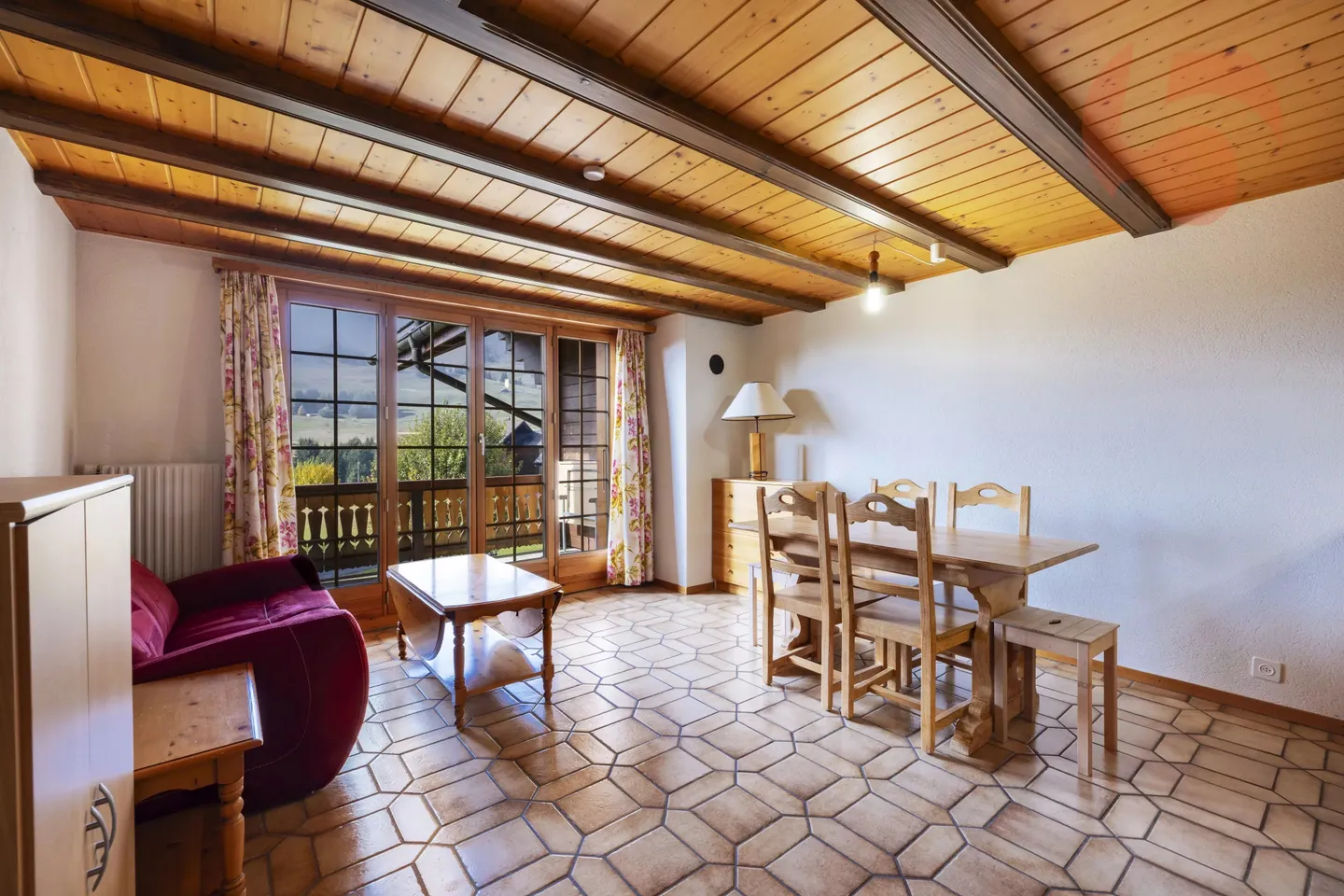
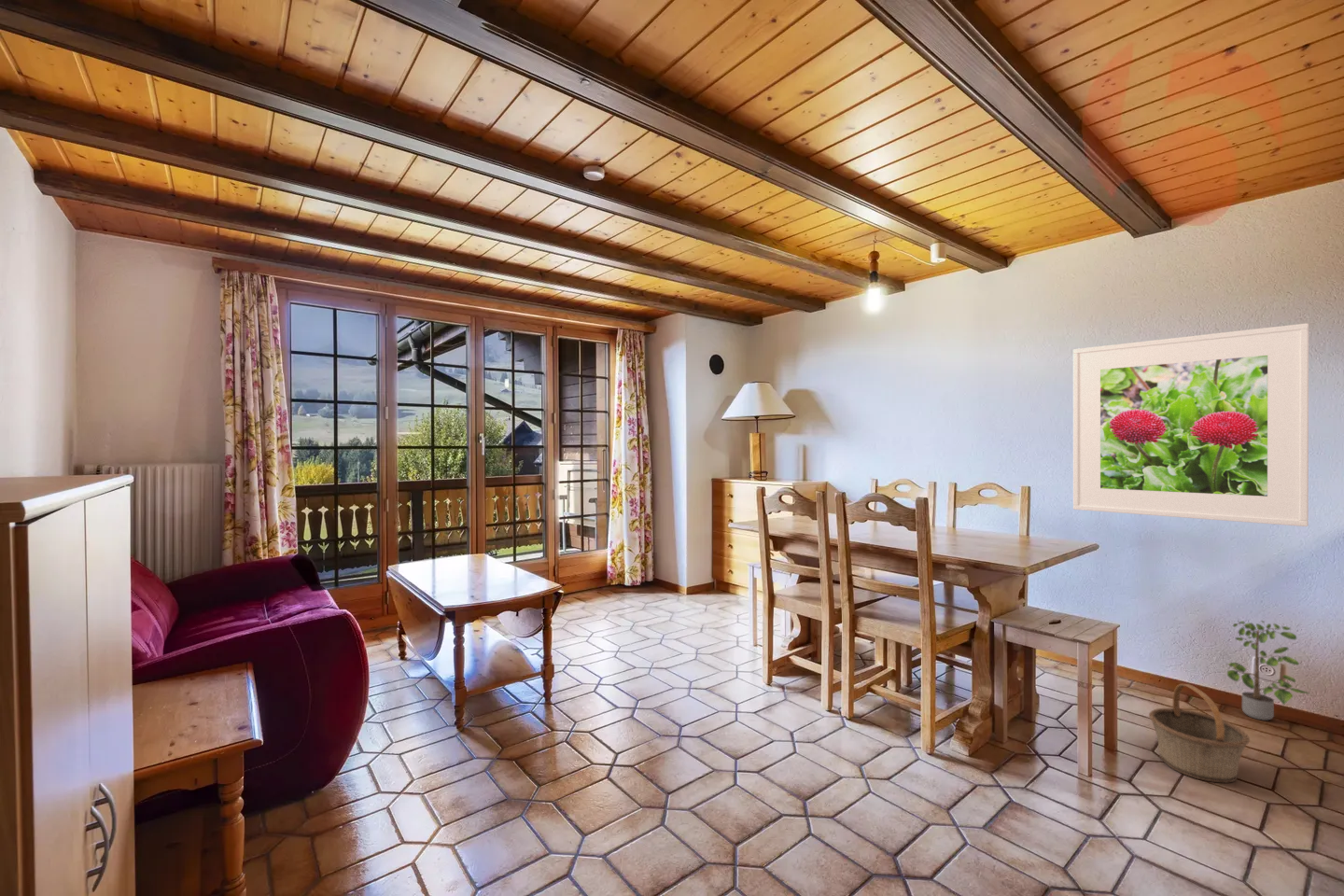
+ potted plant (1271, 665)
+ basket (1197, 727)
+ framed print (1177, 427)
